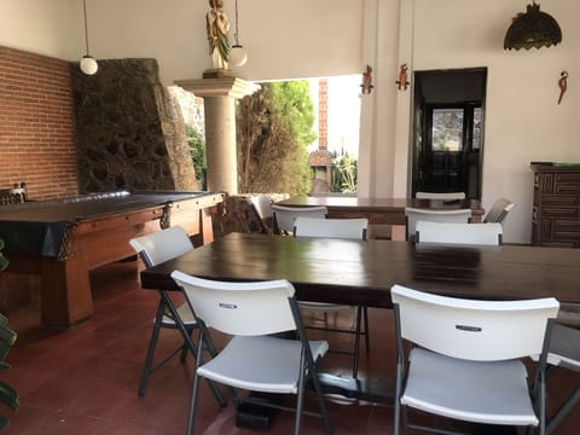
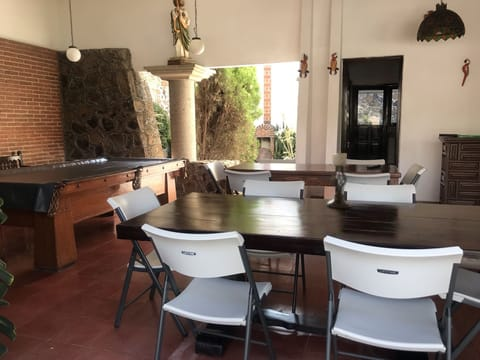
+ candle holder (339, 179)
